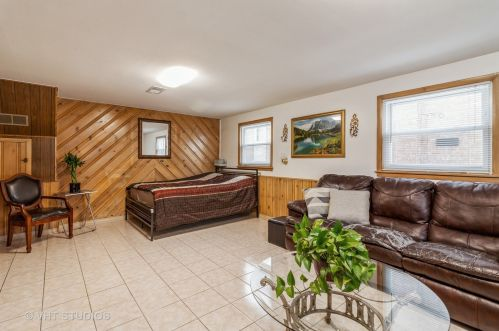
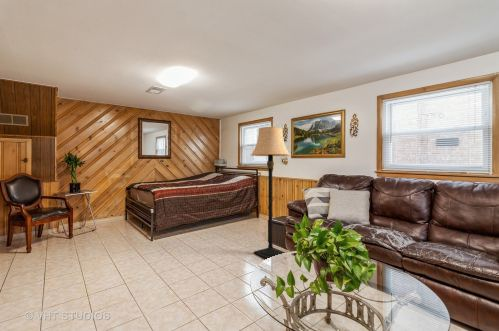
+ lamp (270, 191)
